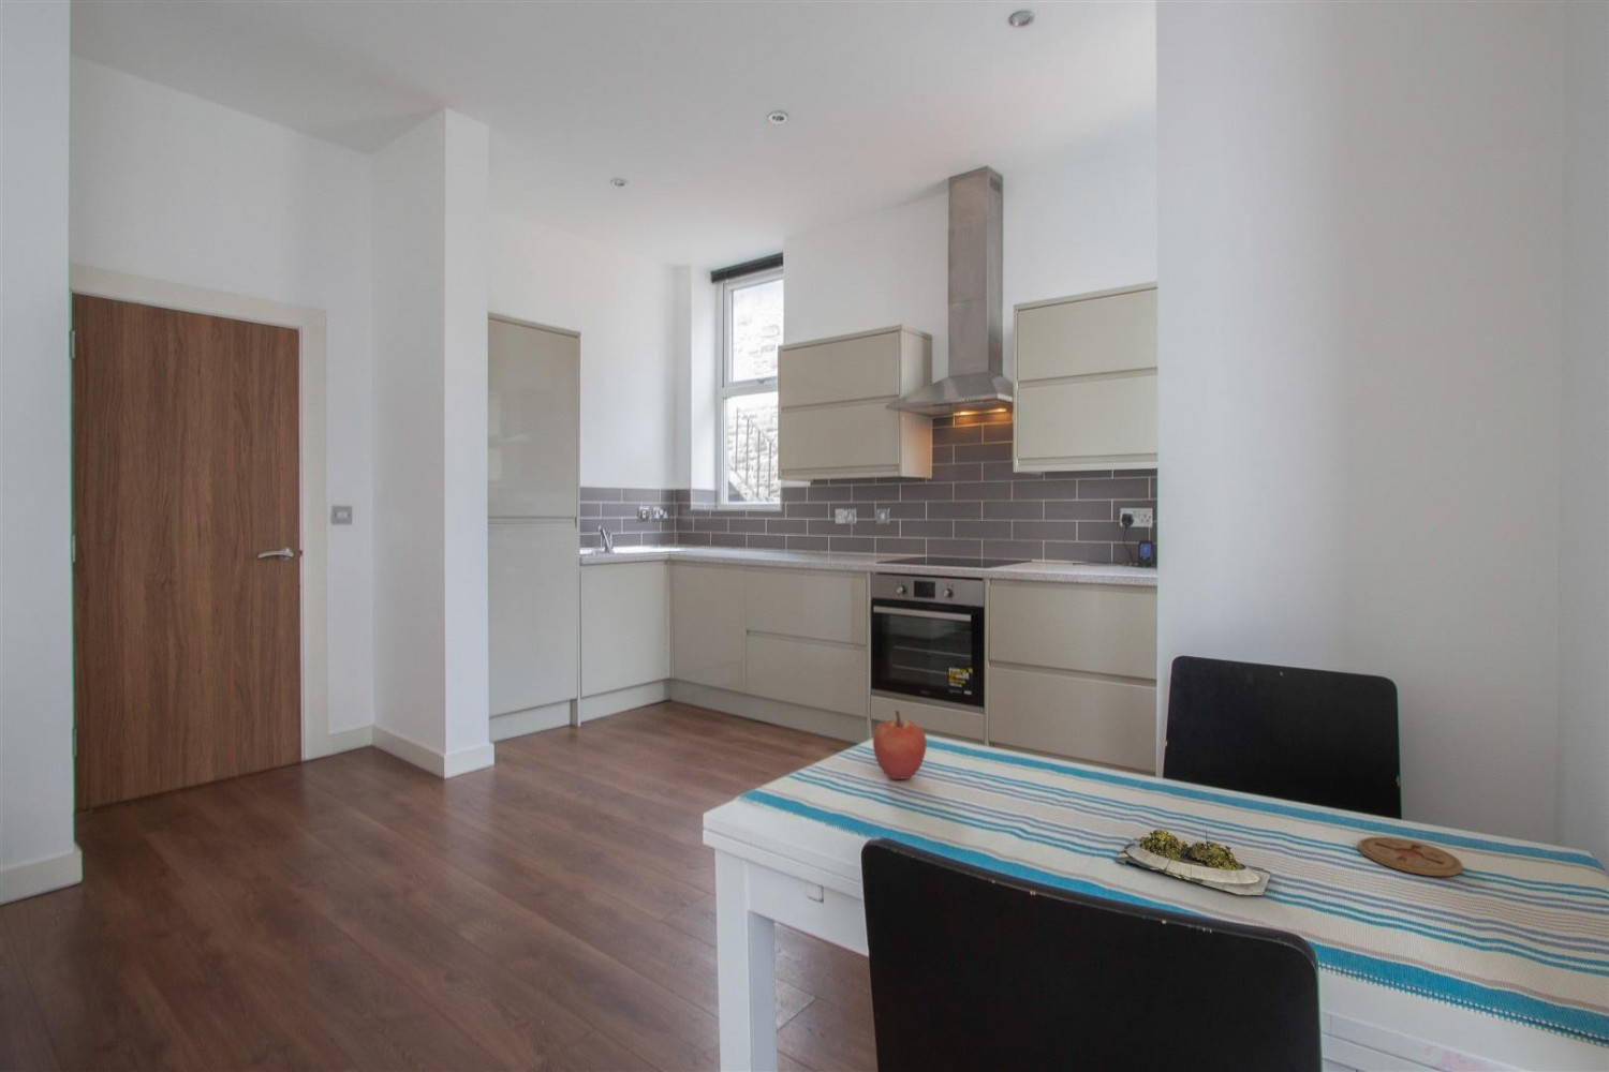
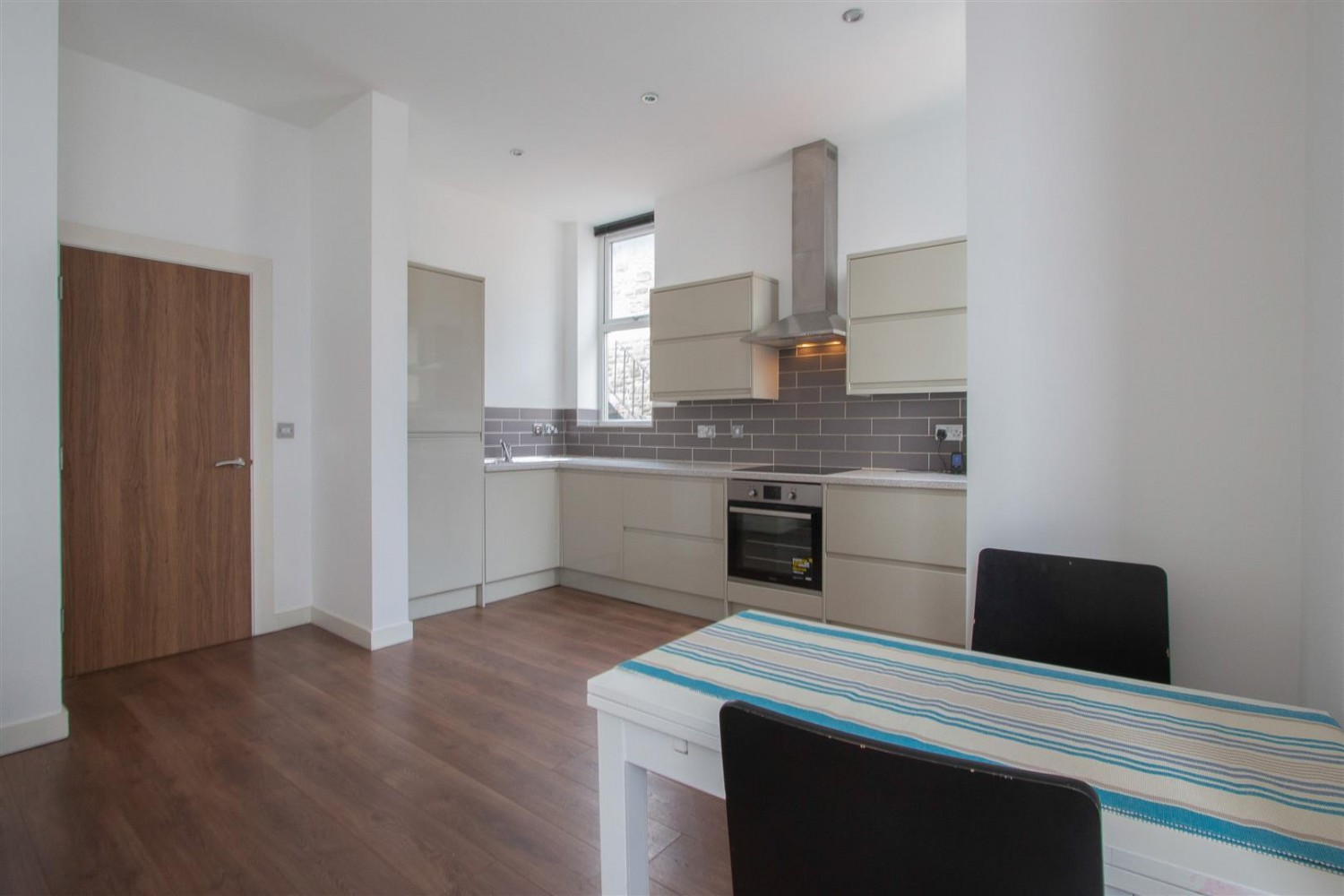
- succulent plant (1191, 851)
- coaster (1408, 855)
- apple (899, 744)
